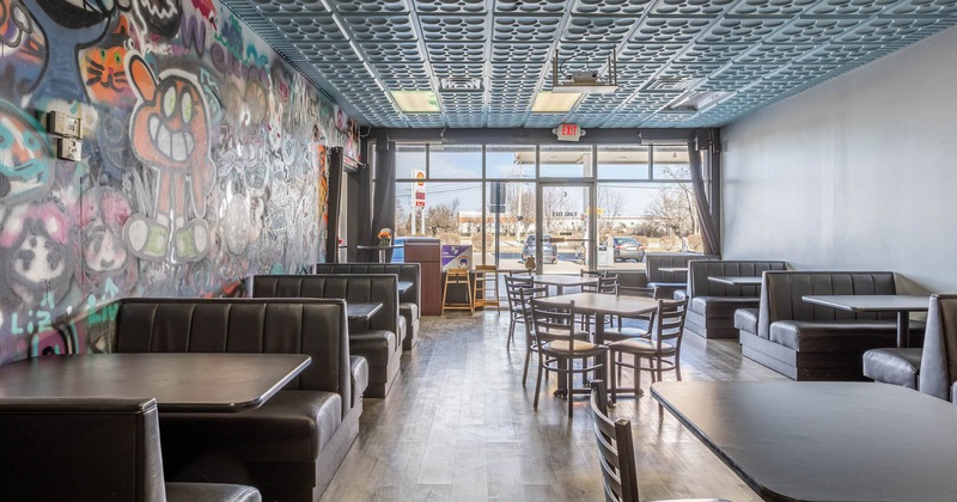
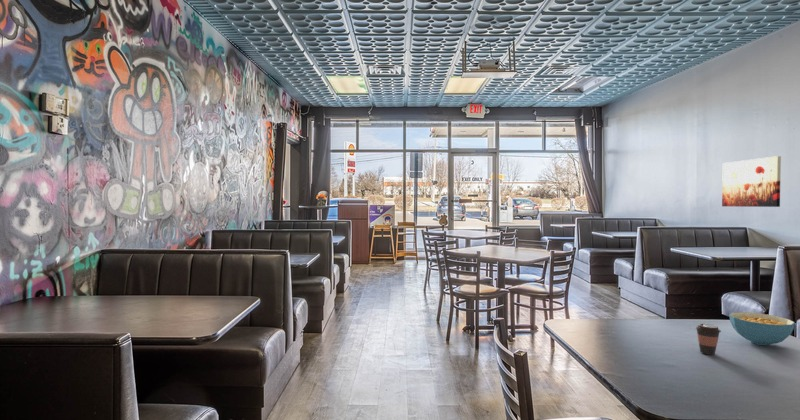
+ cereal bowl (760, 330)
+ coffee cup (707, 339)
+ wall art (749, 183)
